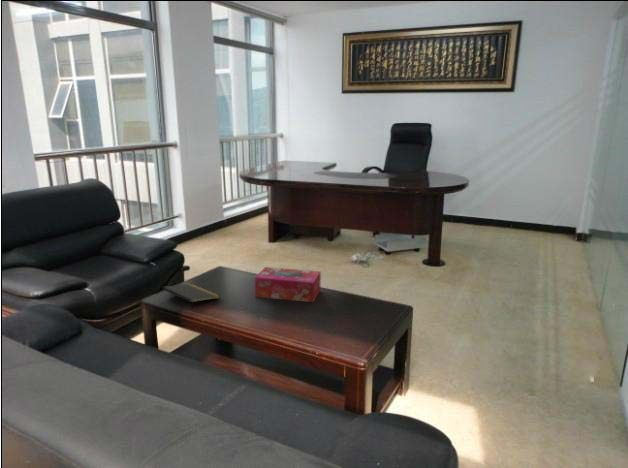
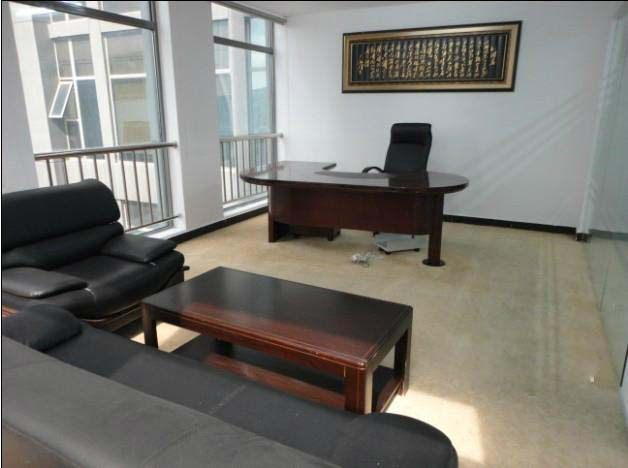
- notepad (191, 292)
- tissue box (288, 283)
